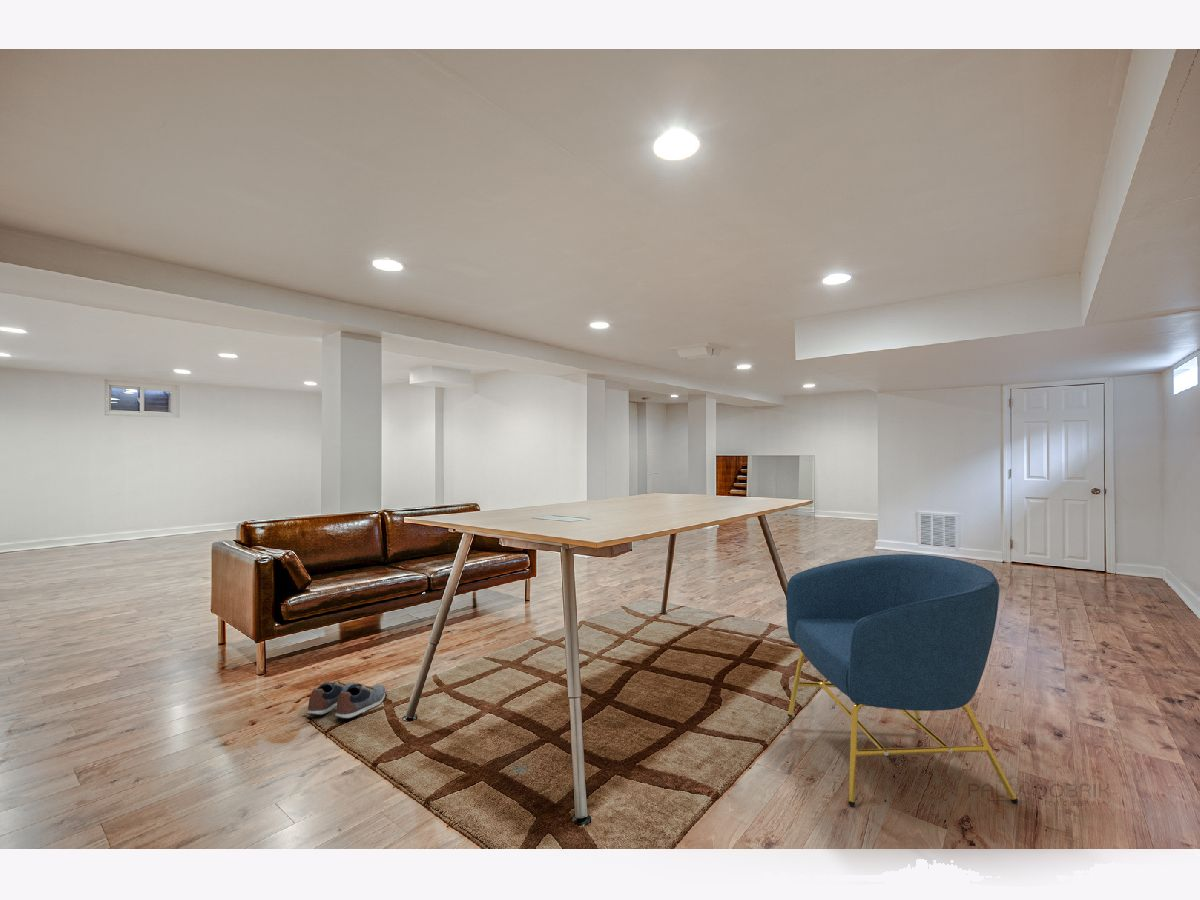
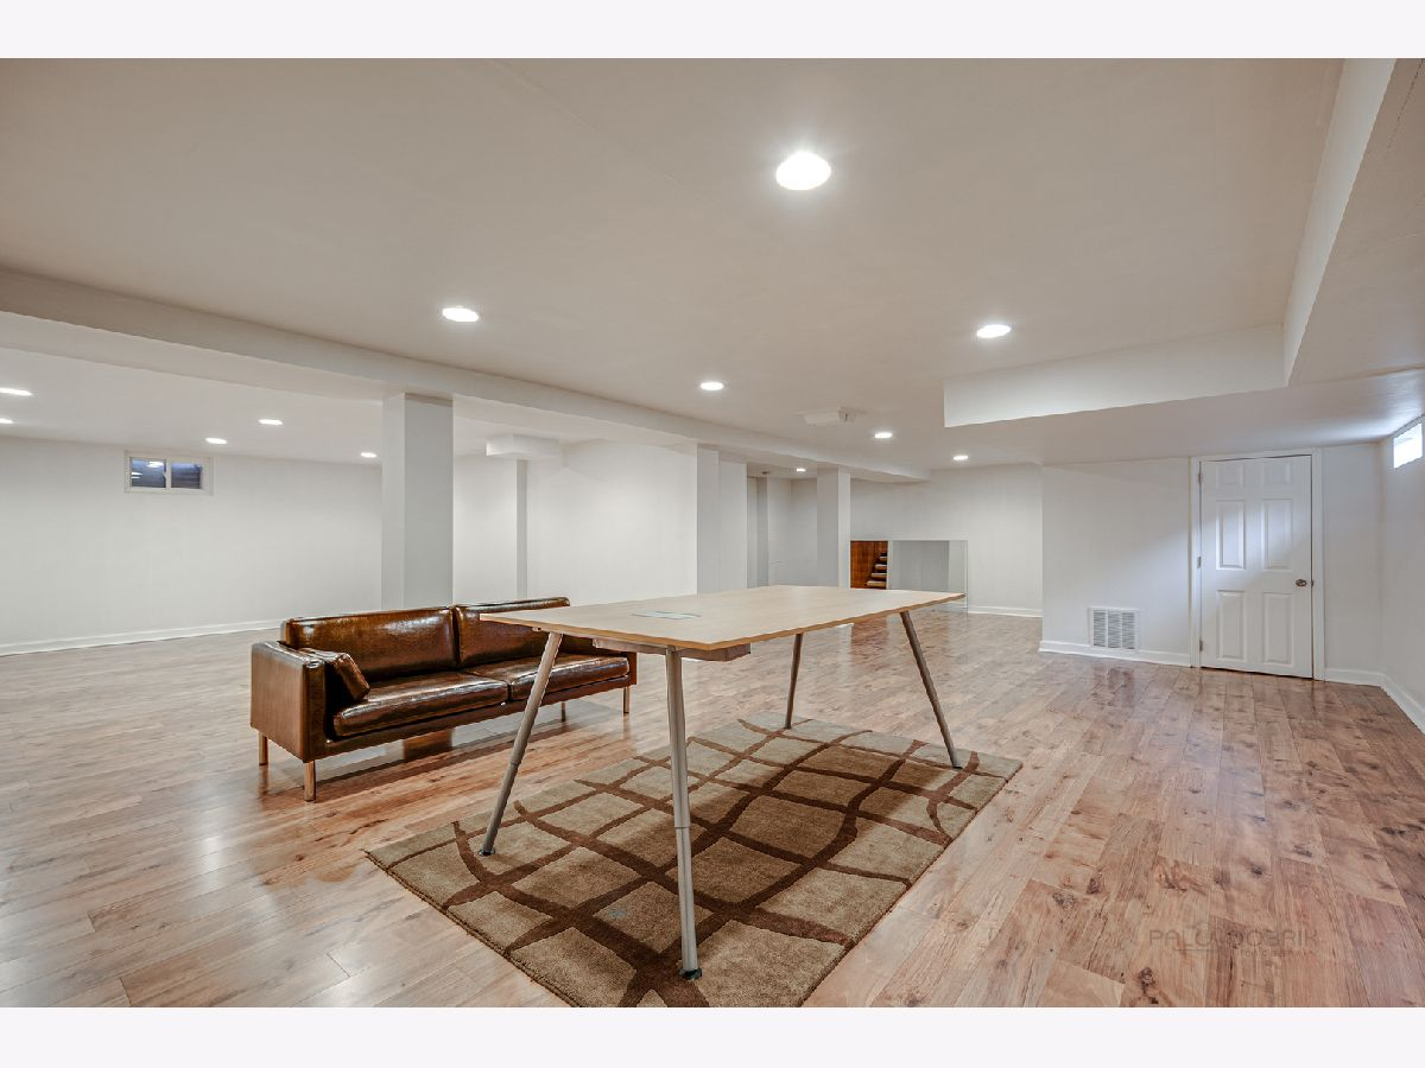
- shoe (347, 693)
- armchair (894, 659)
